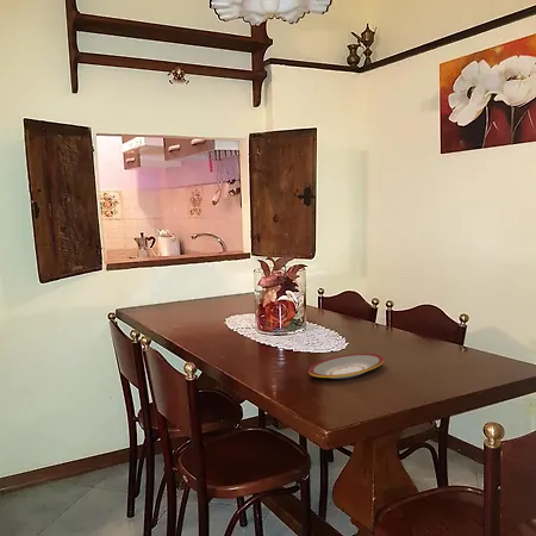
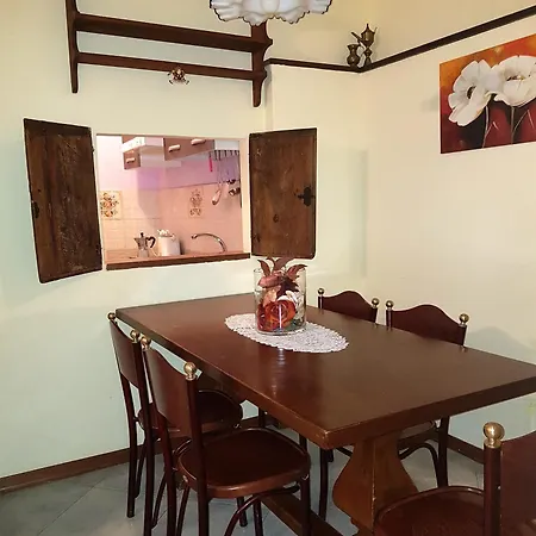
- plate (347, 368)
